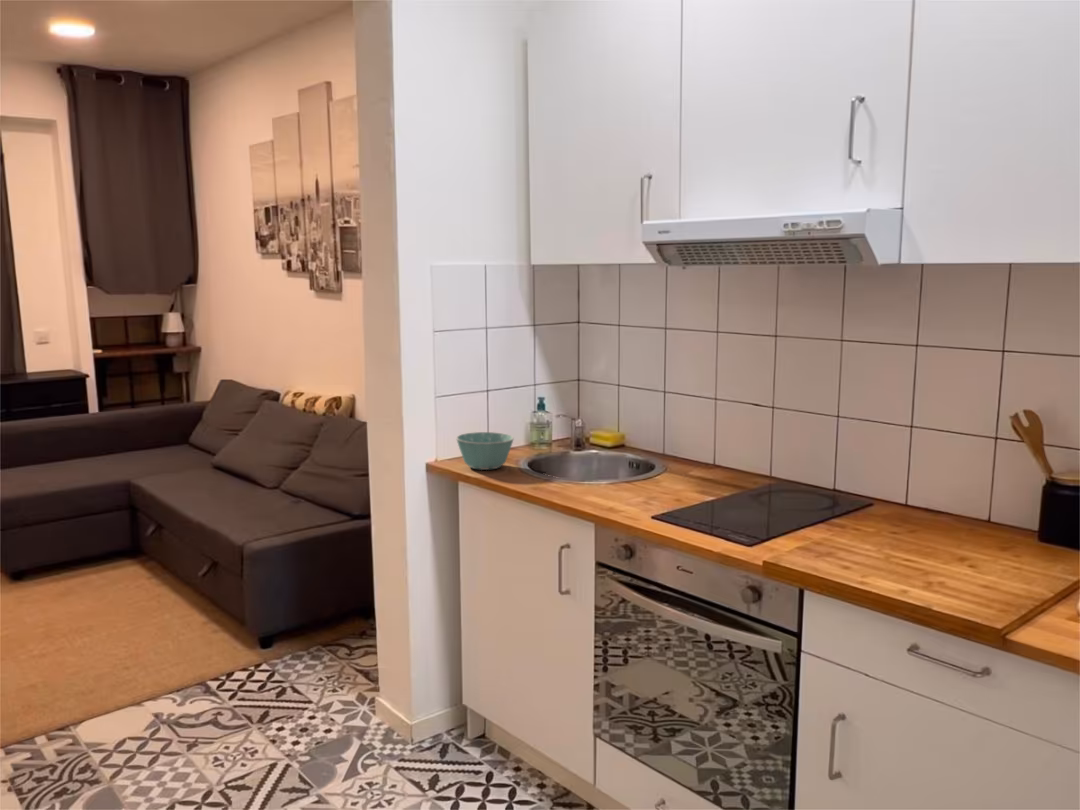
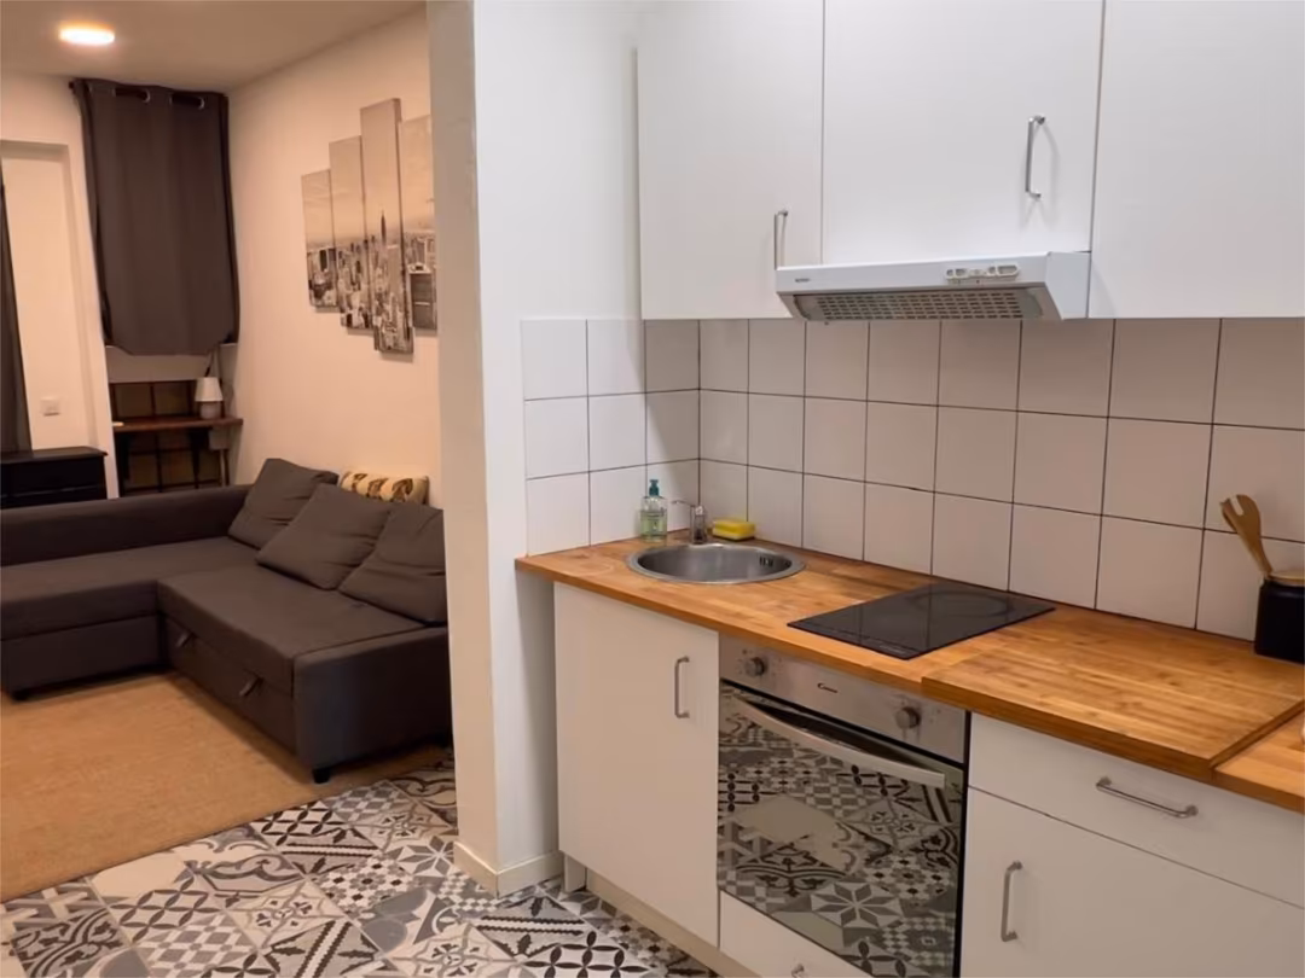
- bowl (485, 451)
